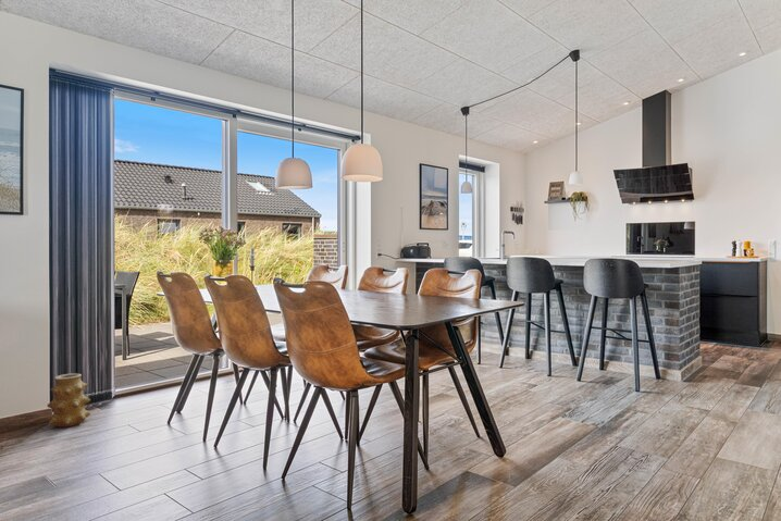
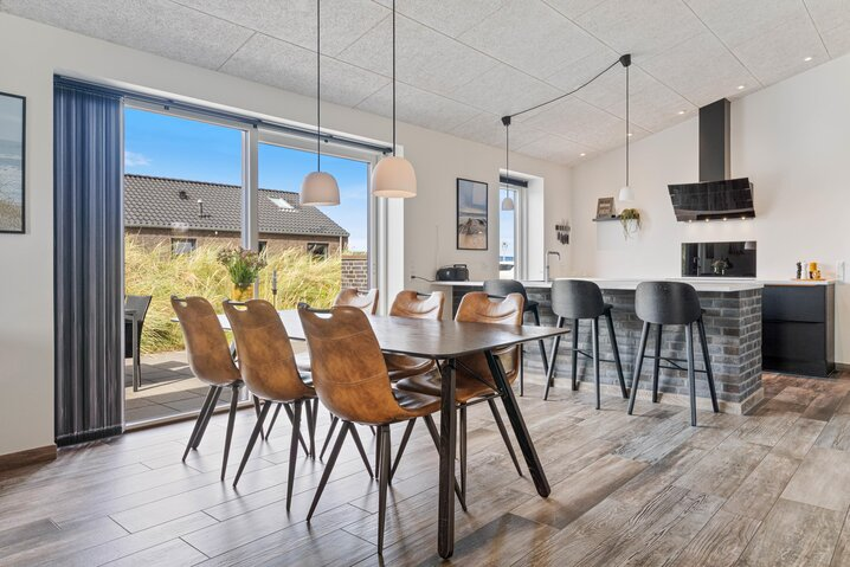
- vase (69, 399)
